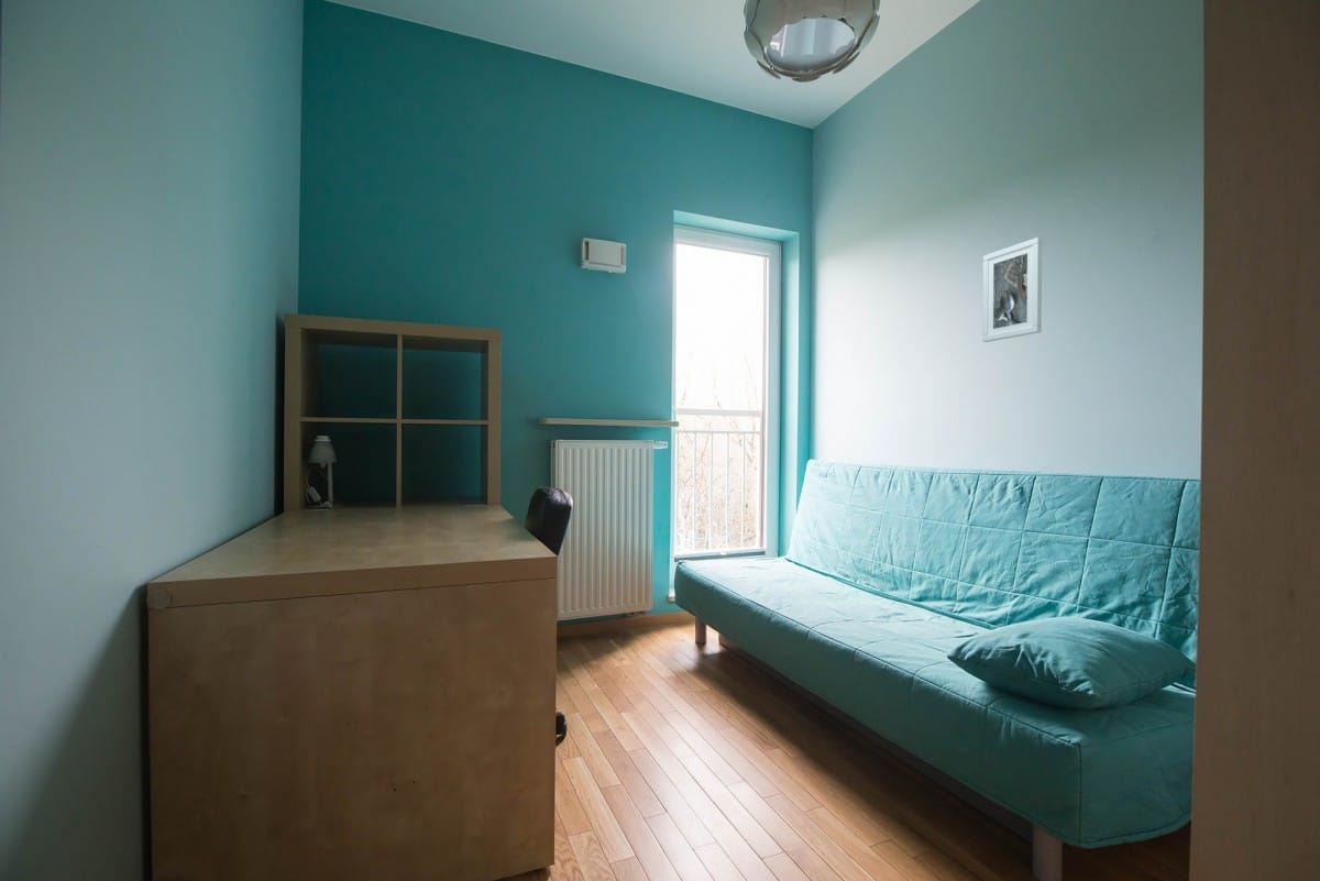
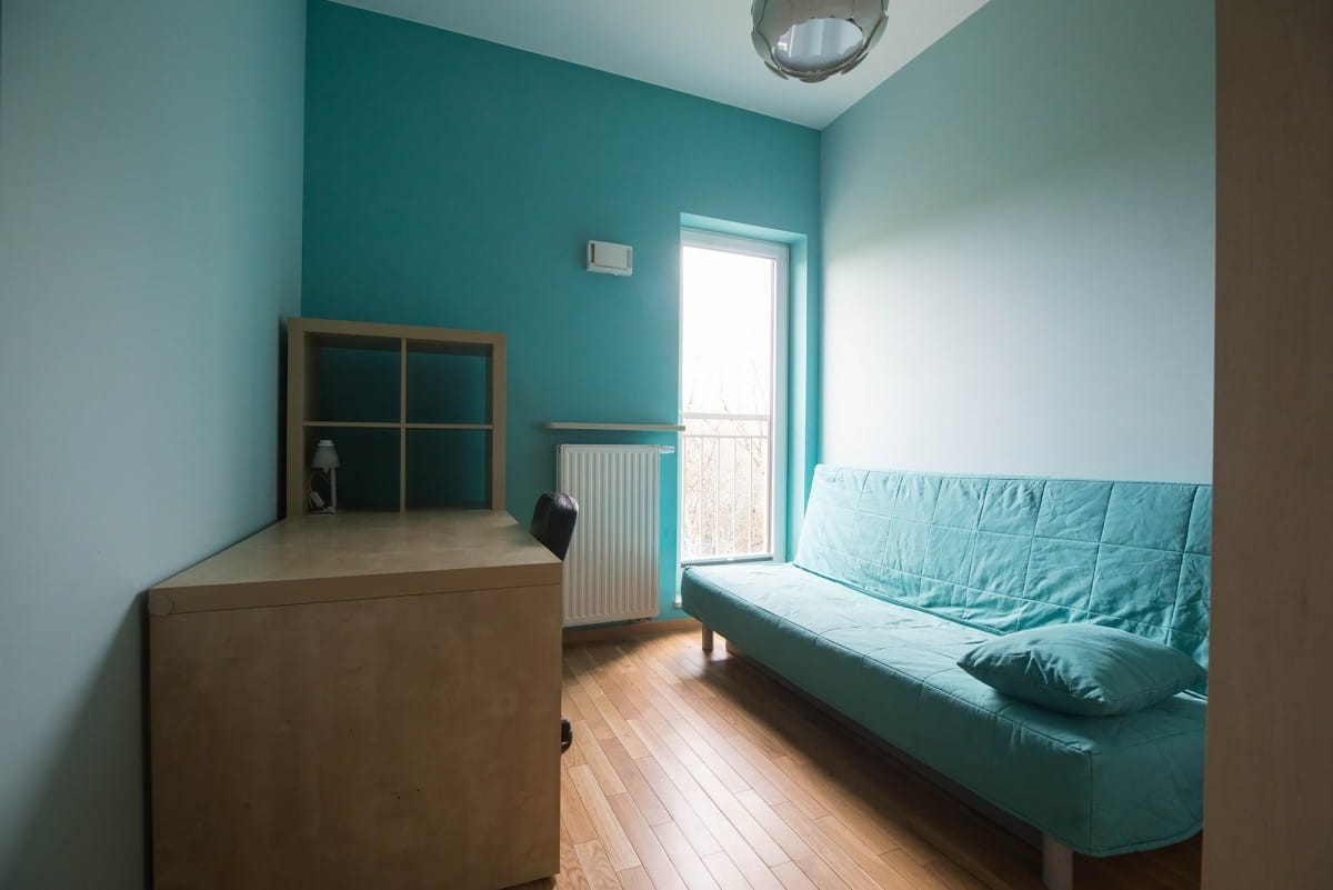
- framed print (1010, 291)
